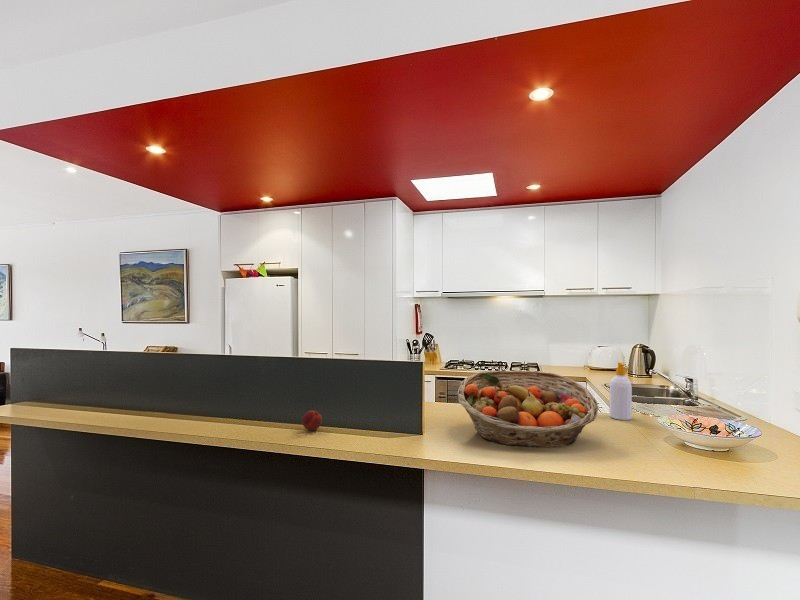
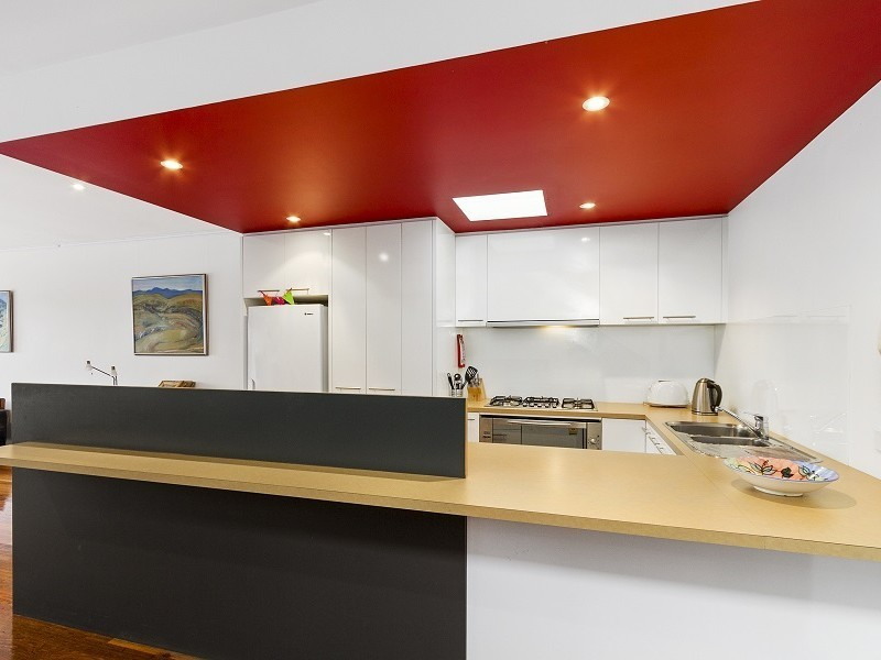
- fruit basket (524, 406)
- apple (311, 420)
- soap bottle (620, 390)
